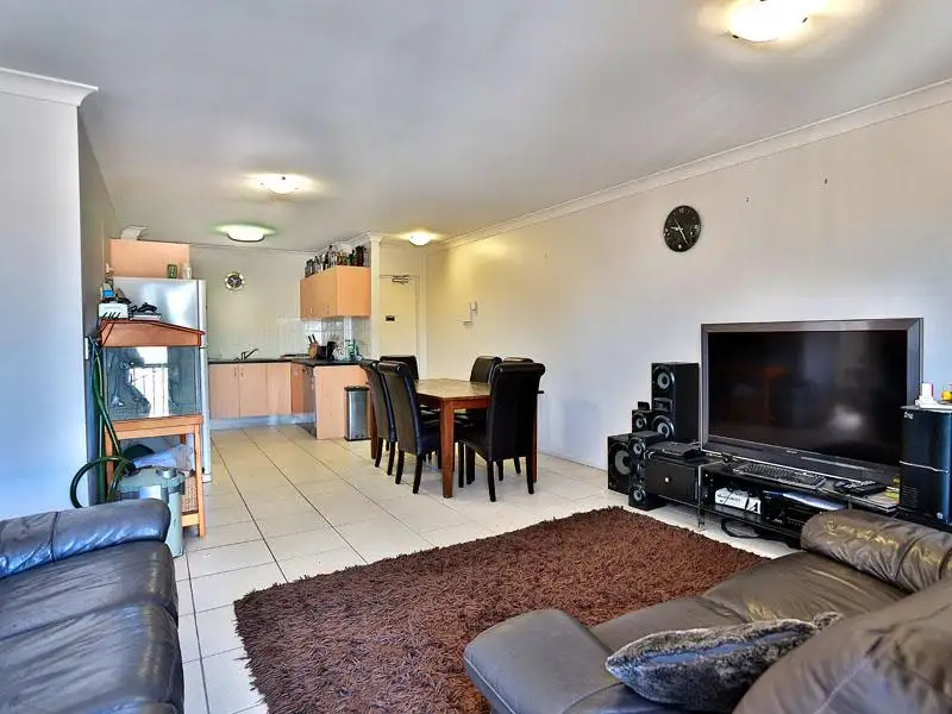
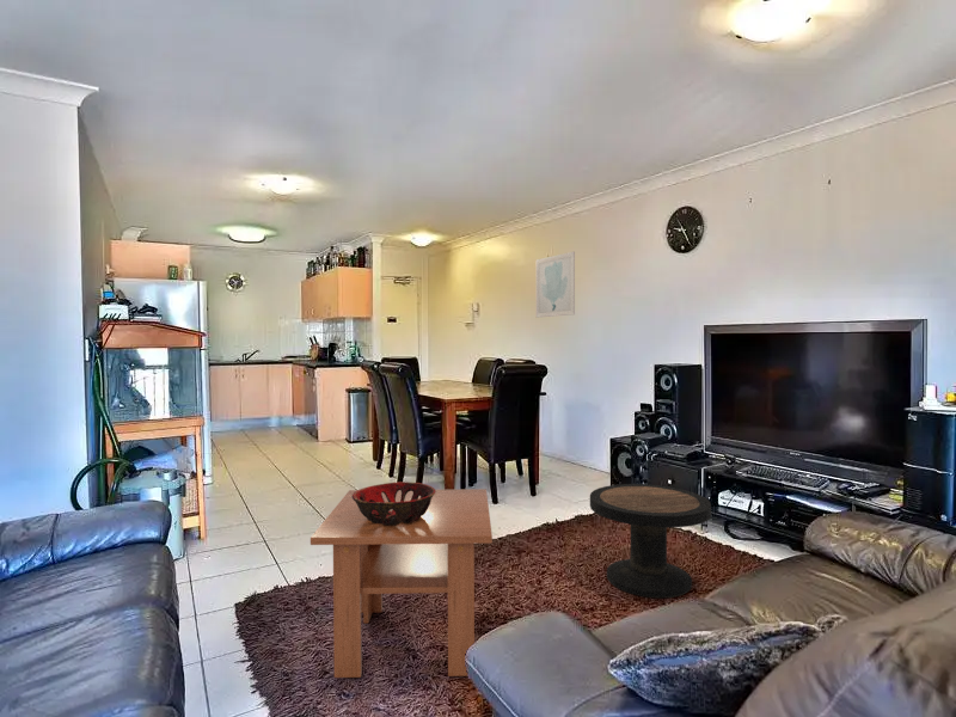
+ decorative bowl (393, 503)
+ coffee table (411, 575)
+ wall art (553, 286)
+ side table (648, 539)
